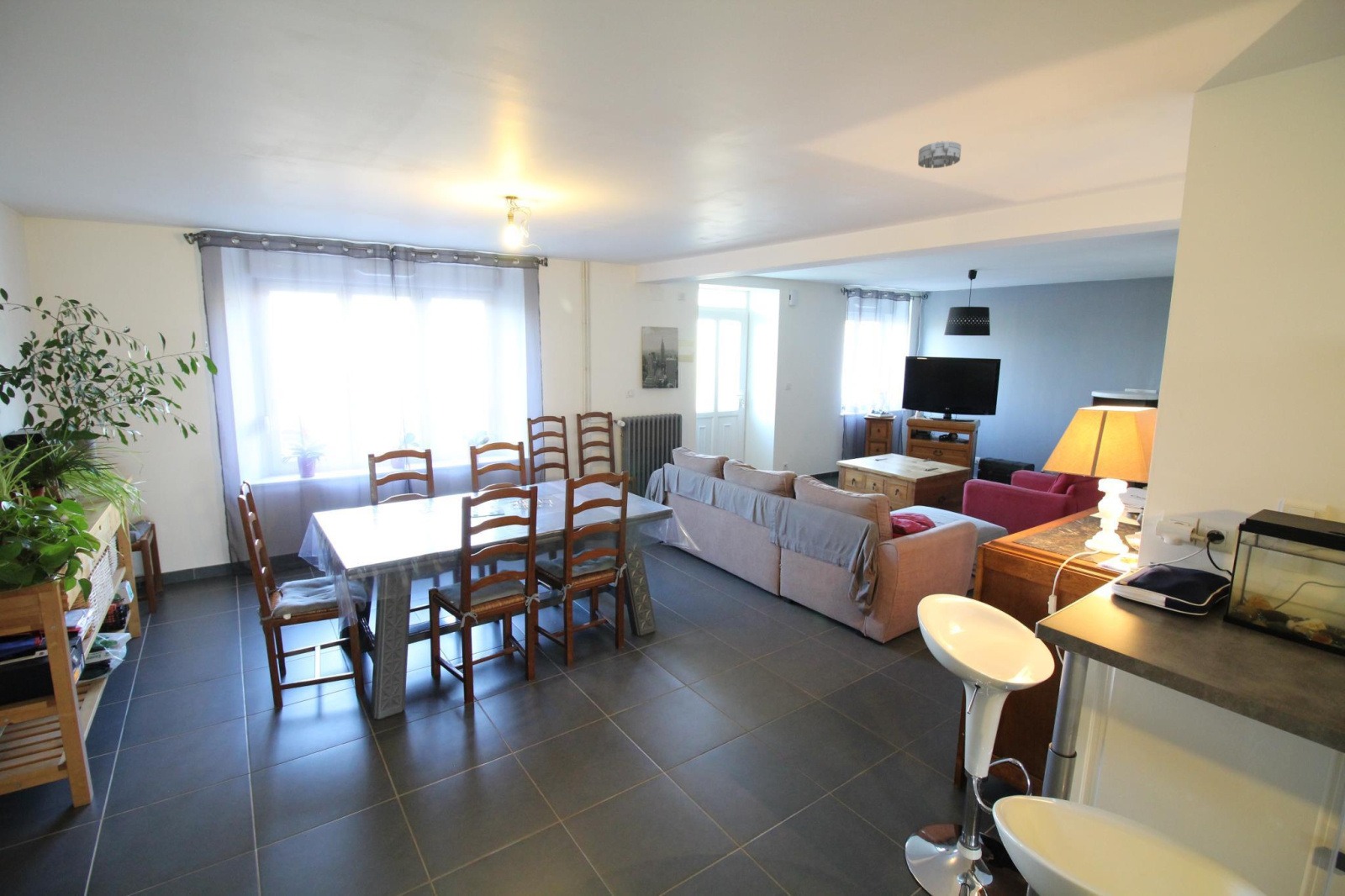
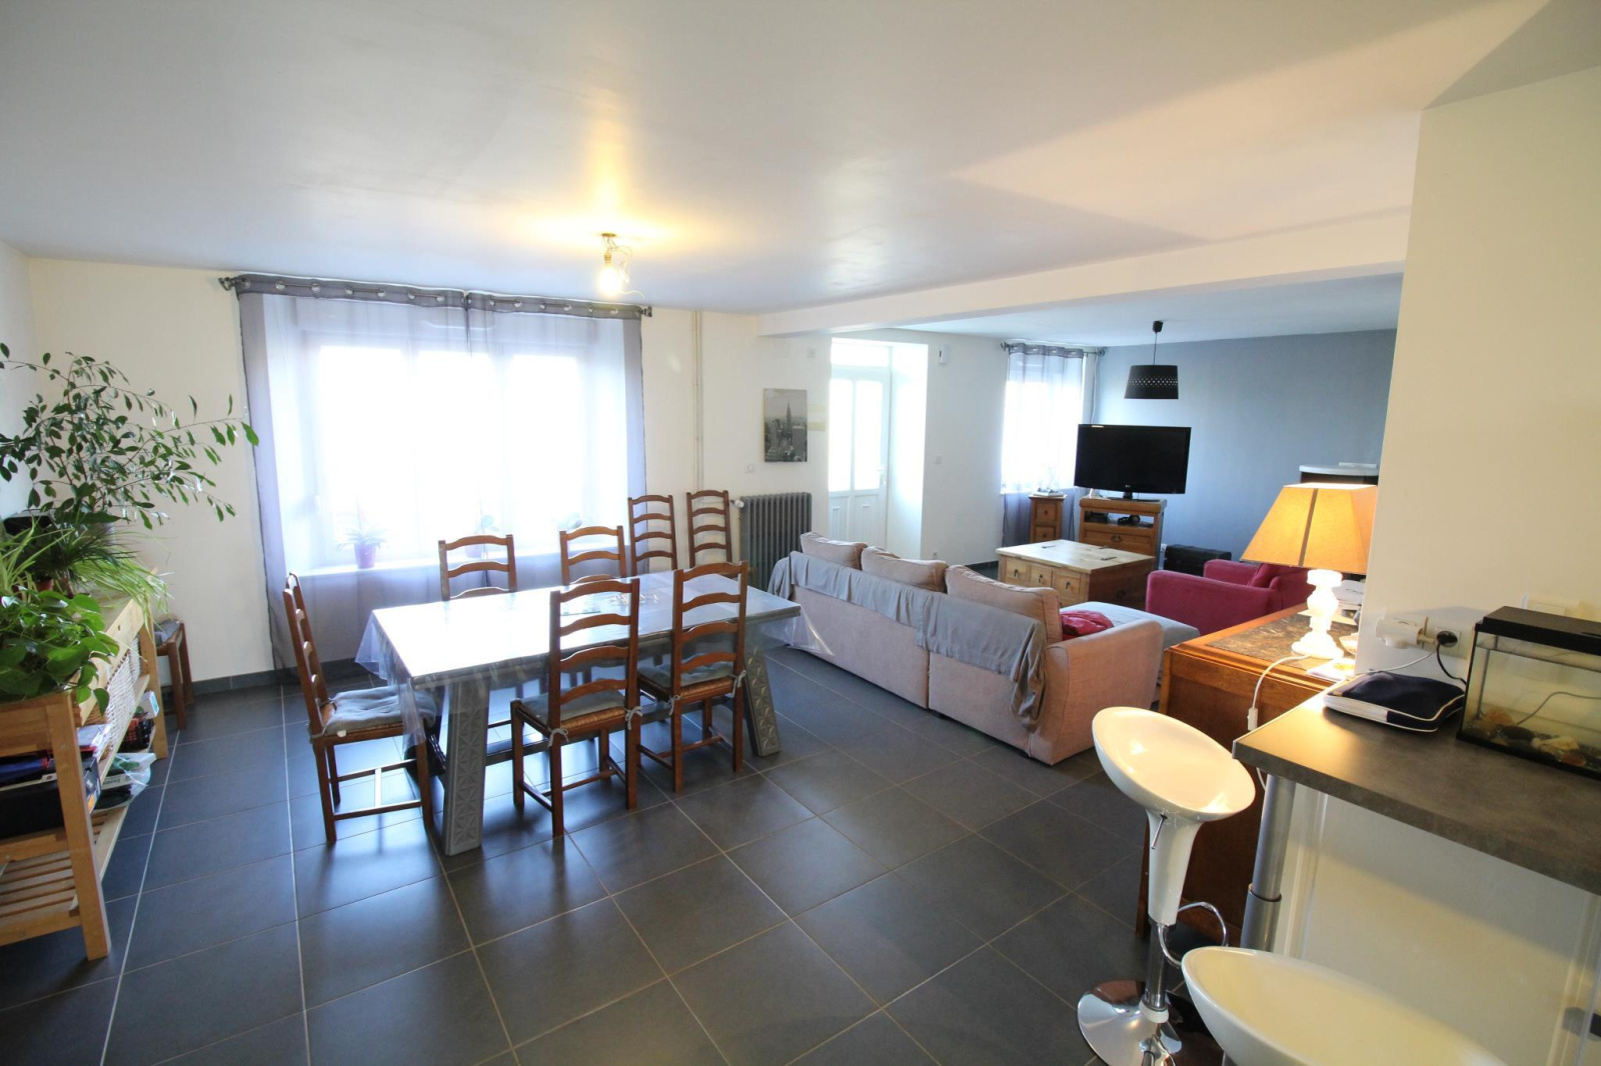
- smoke detector (939, 154)
